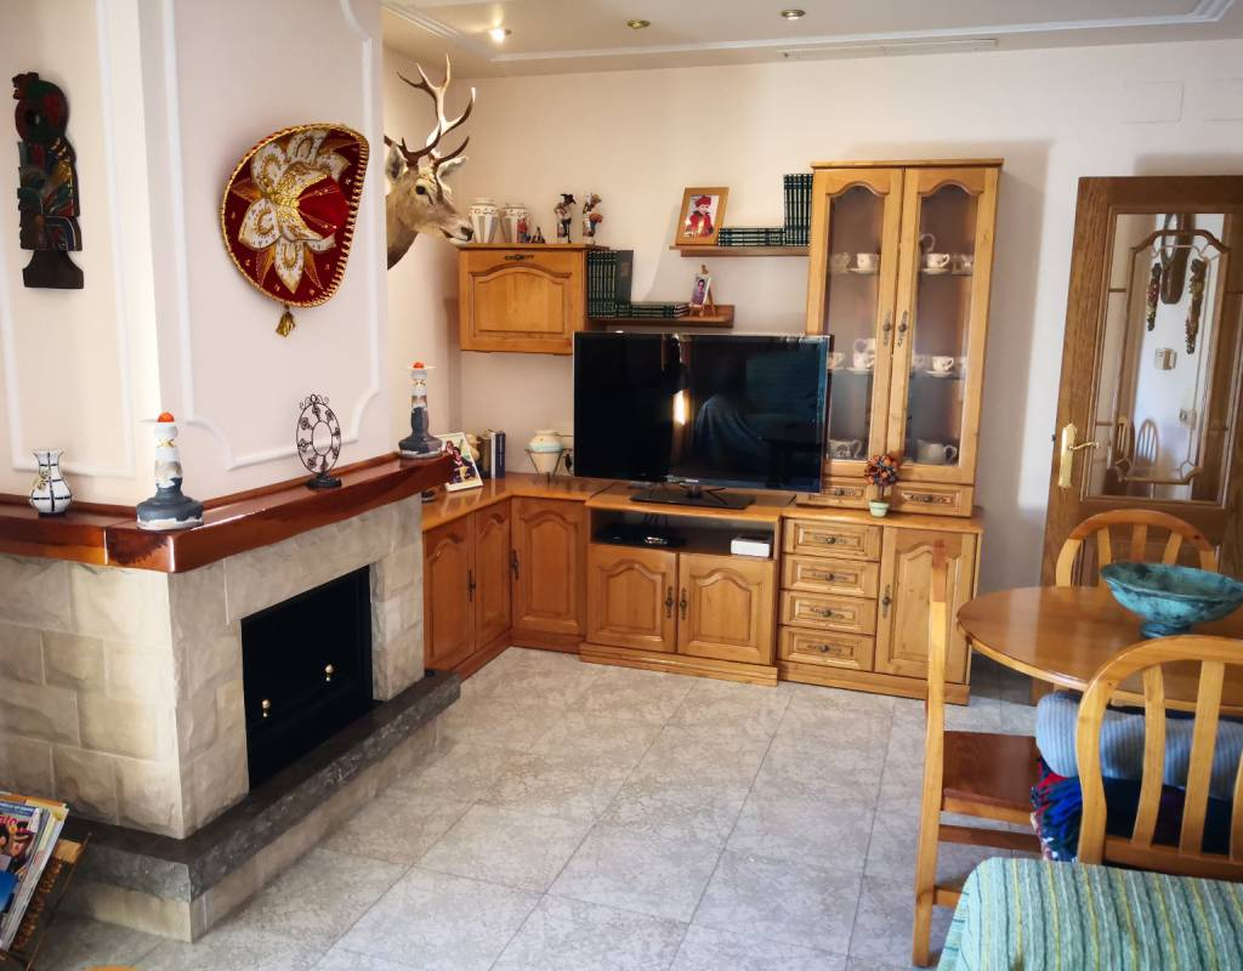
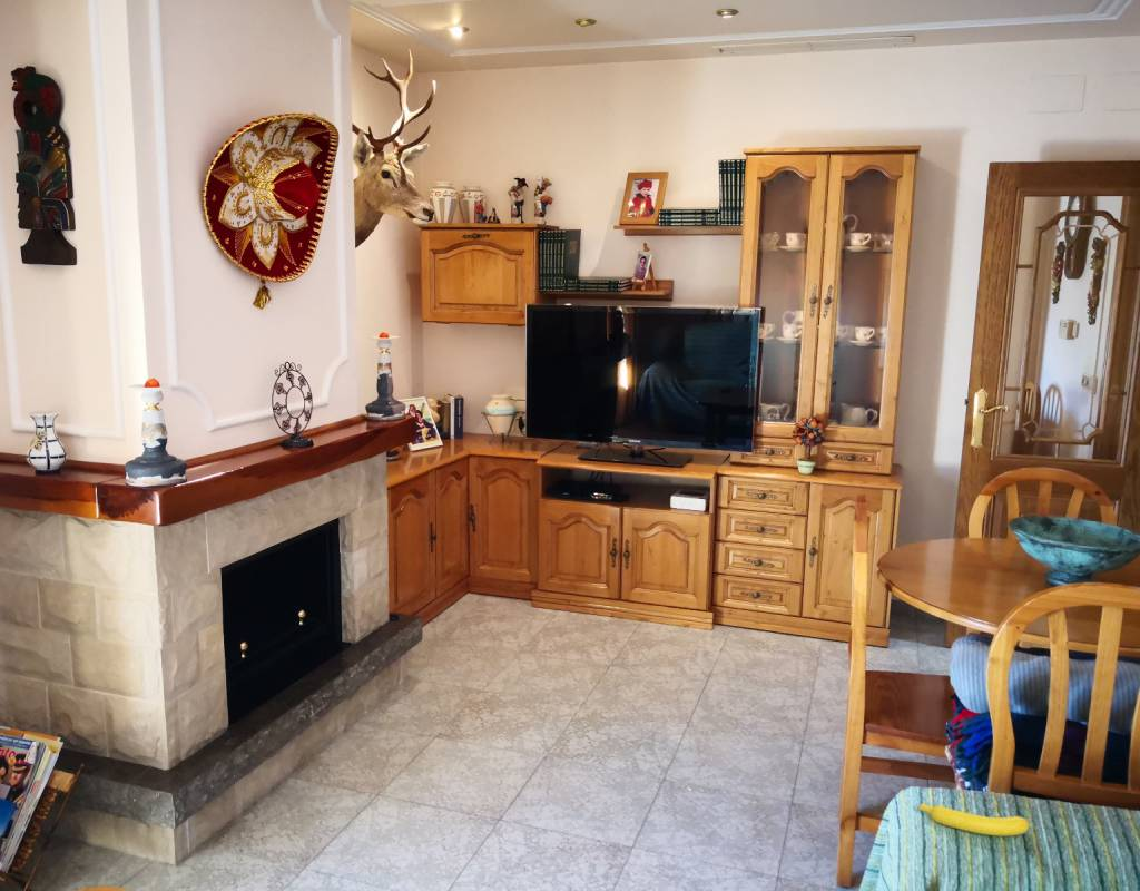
+ banana (974, 819)
